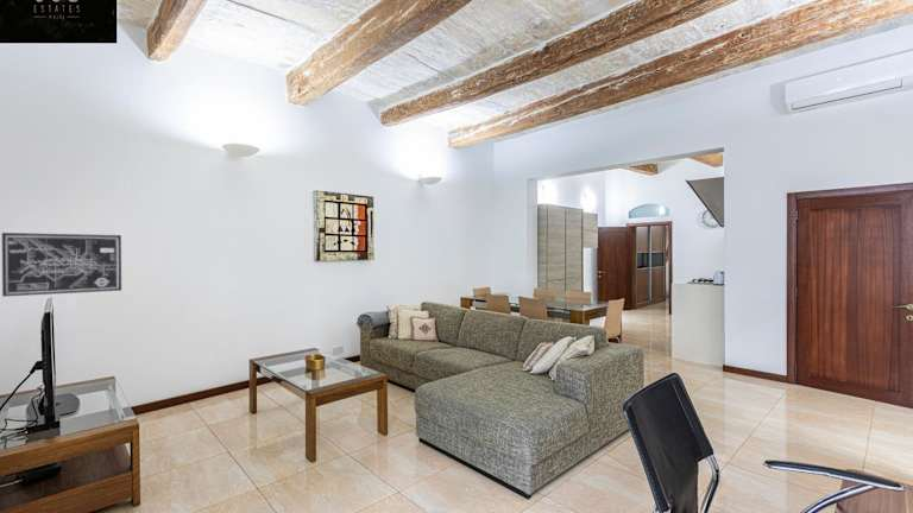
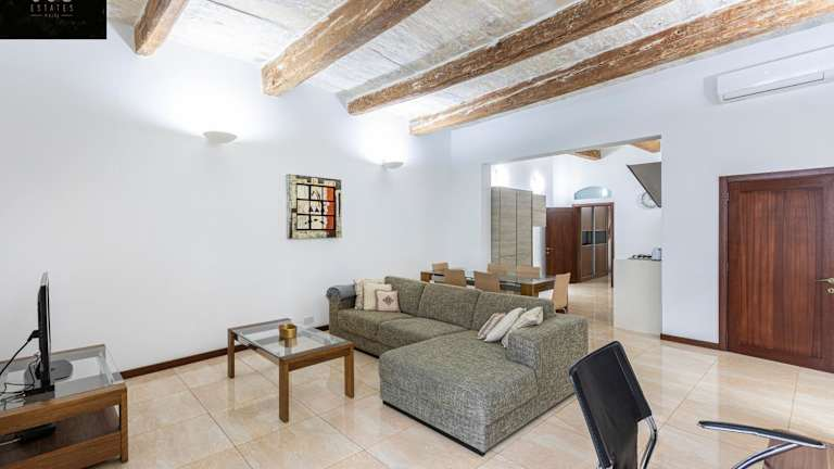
- wall art (65, 264)
